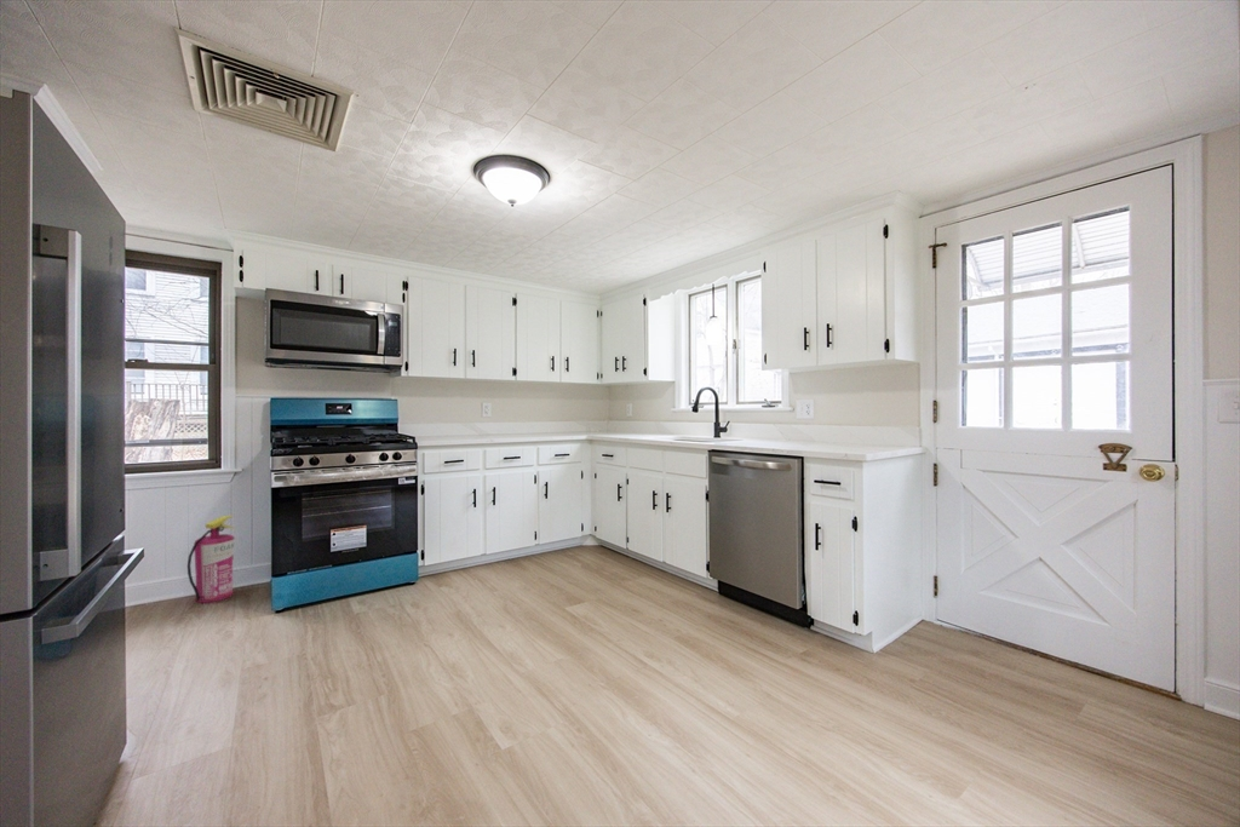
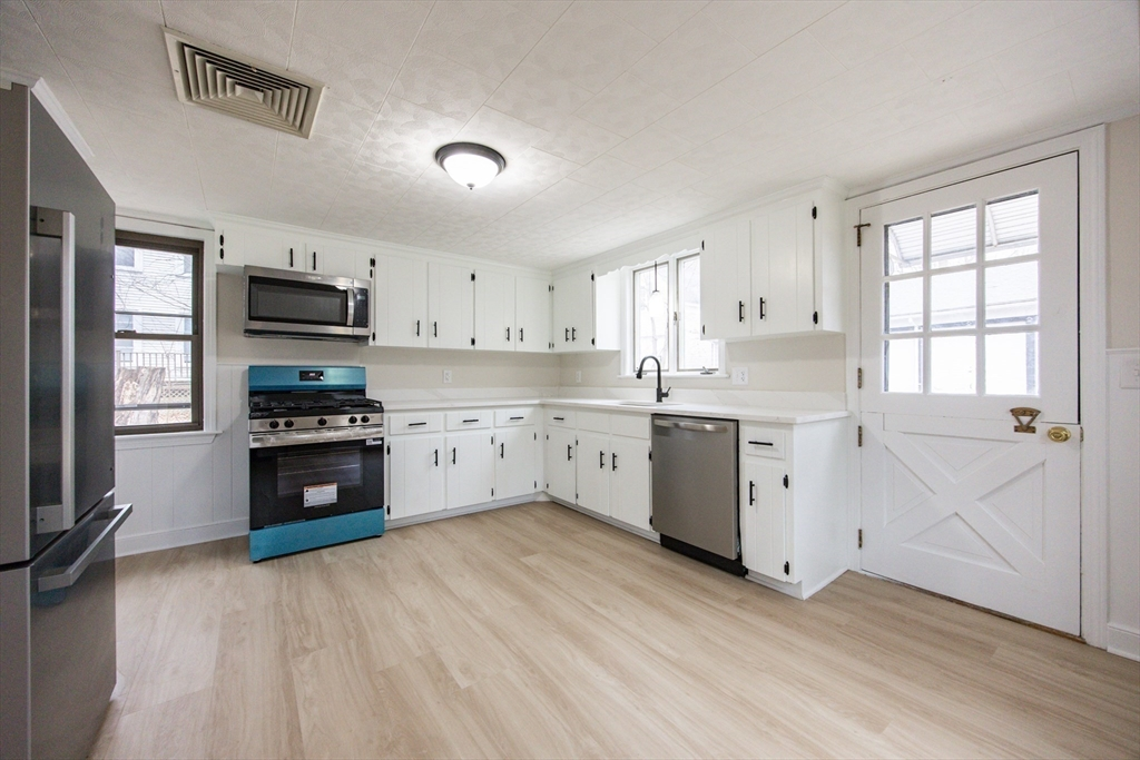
- fire extinguisher (212, 558)
